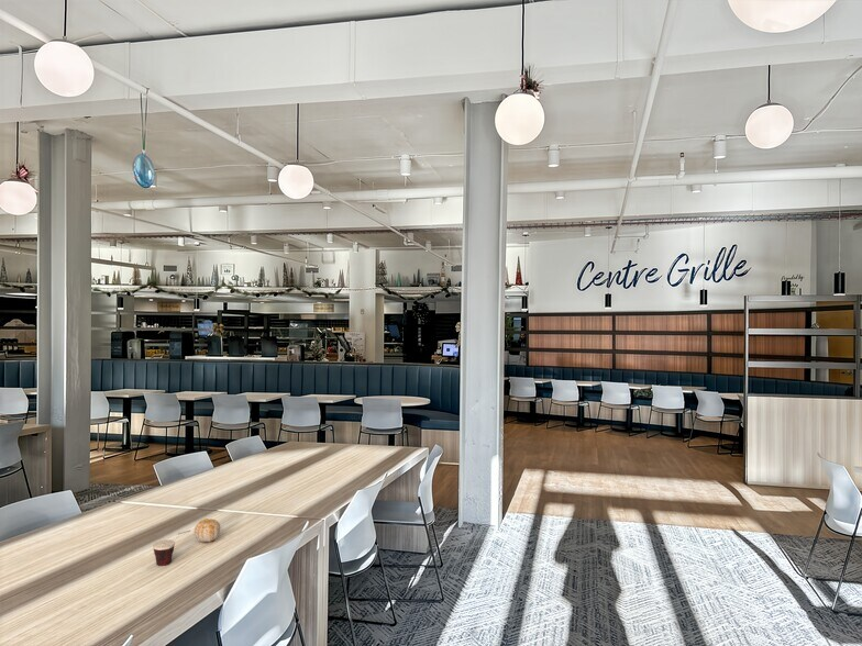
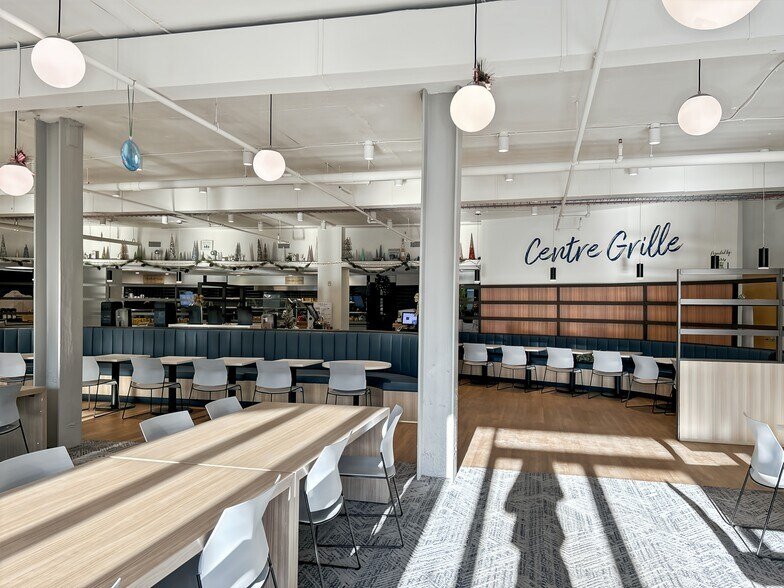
- fruit (207, 530)
- cup (172, 546)
